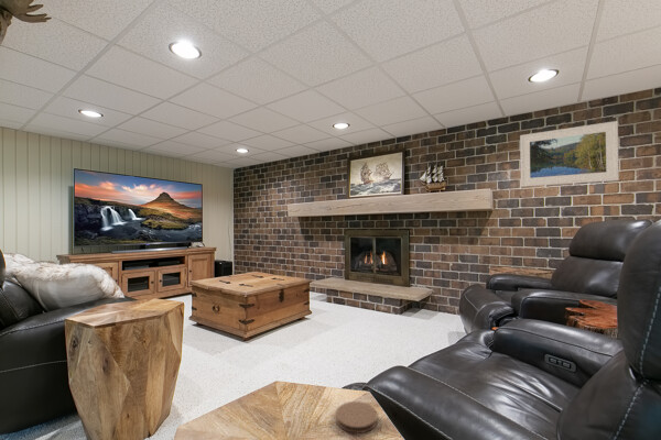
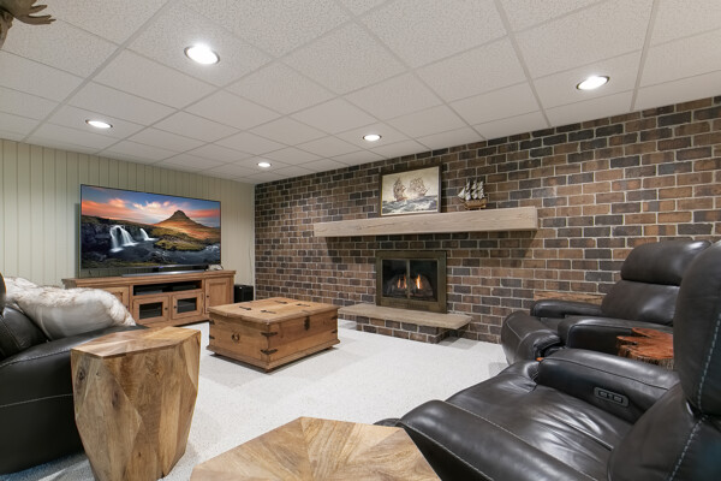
- coaster (356, 416)
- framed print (565, 156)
